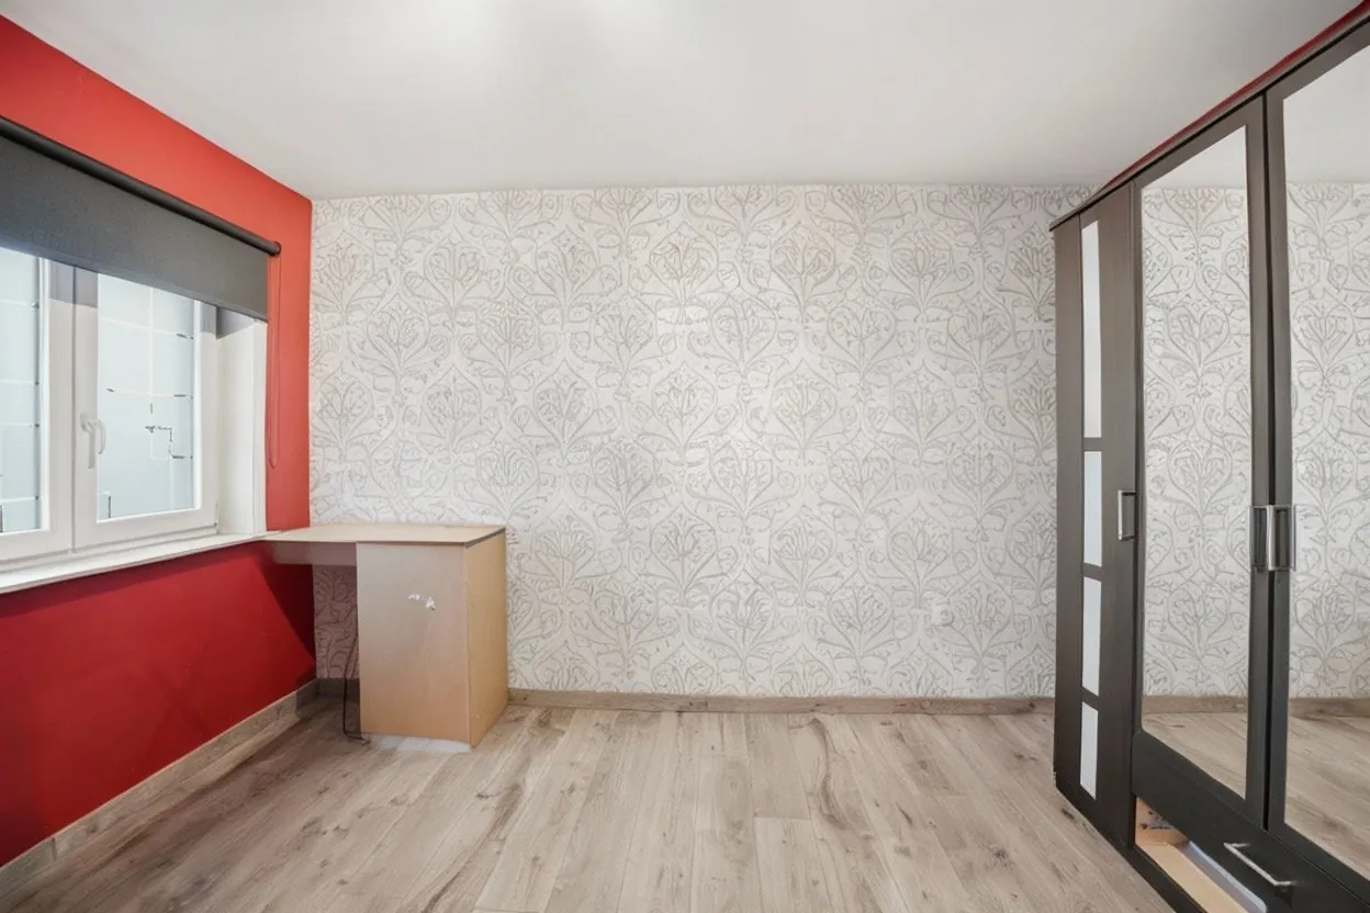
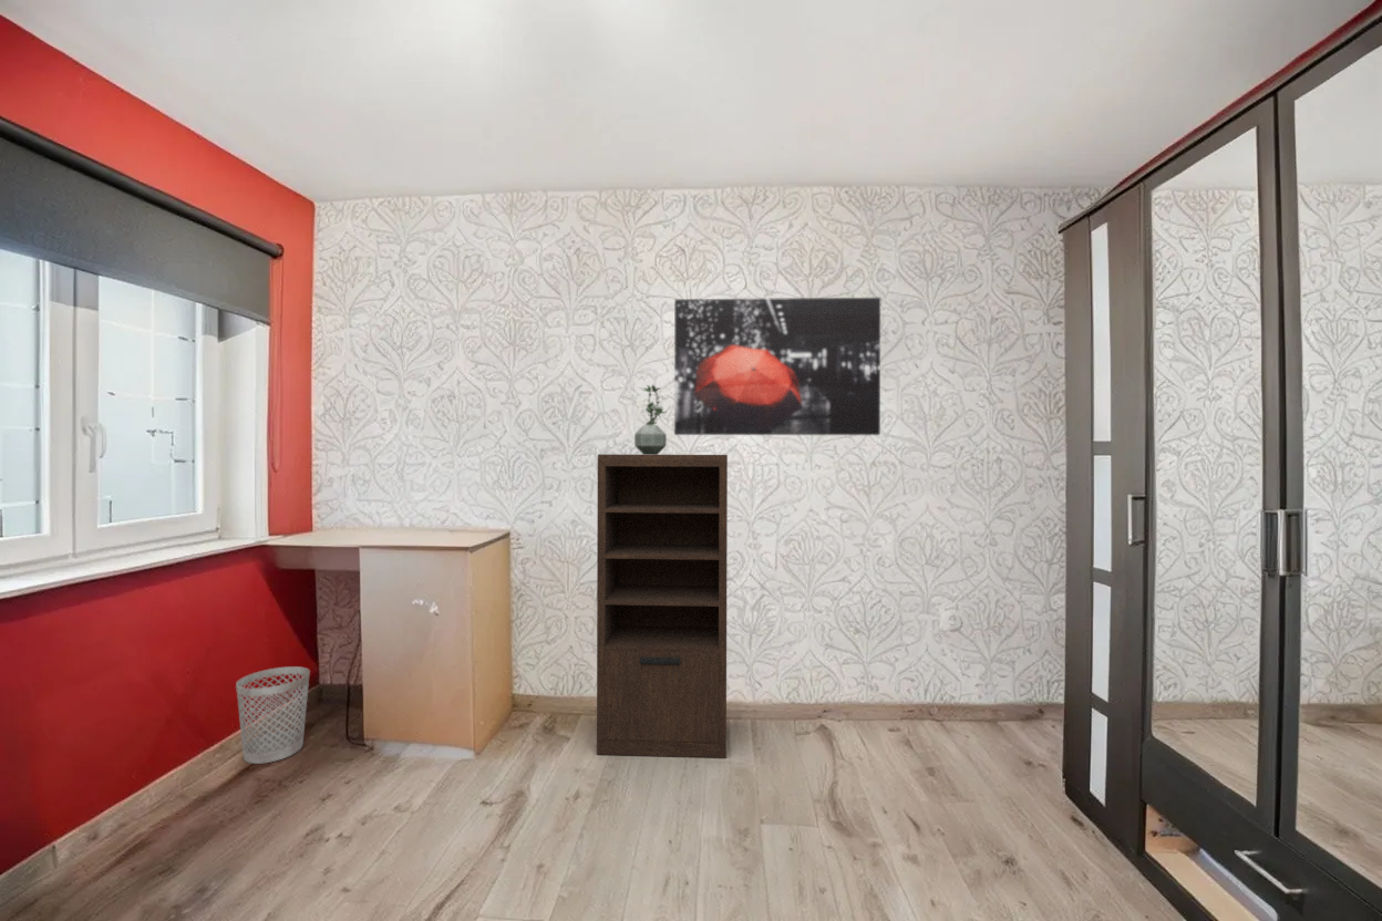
+ shelving unit (664, 596)
+ wall art (775, 366)
+ potted plant (651, 418)
+ wastebasket (274, 714)
